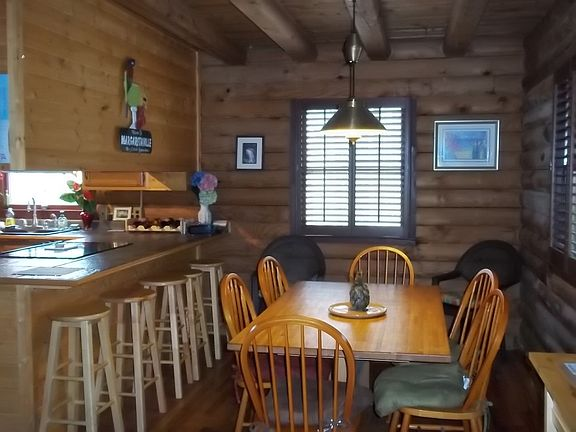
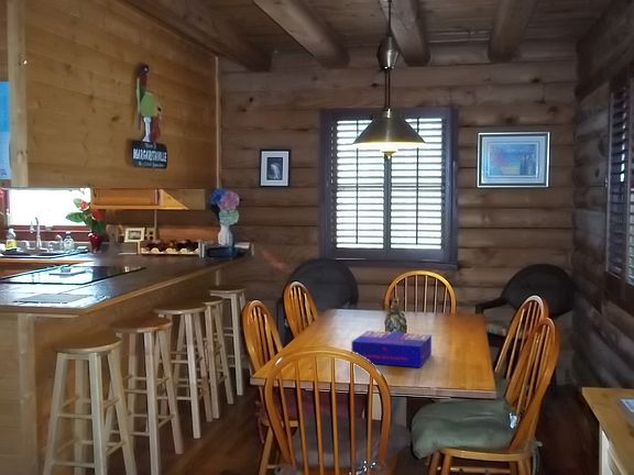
+ board game (392, 347)
